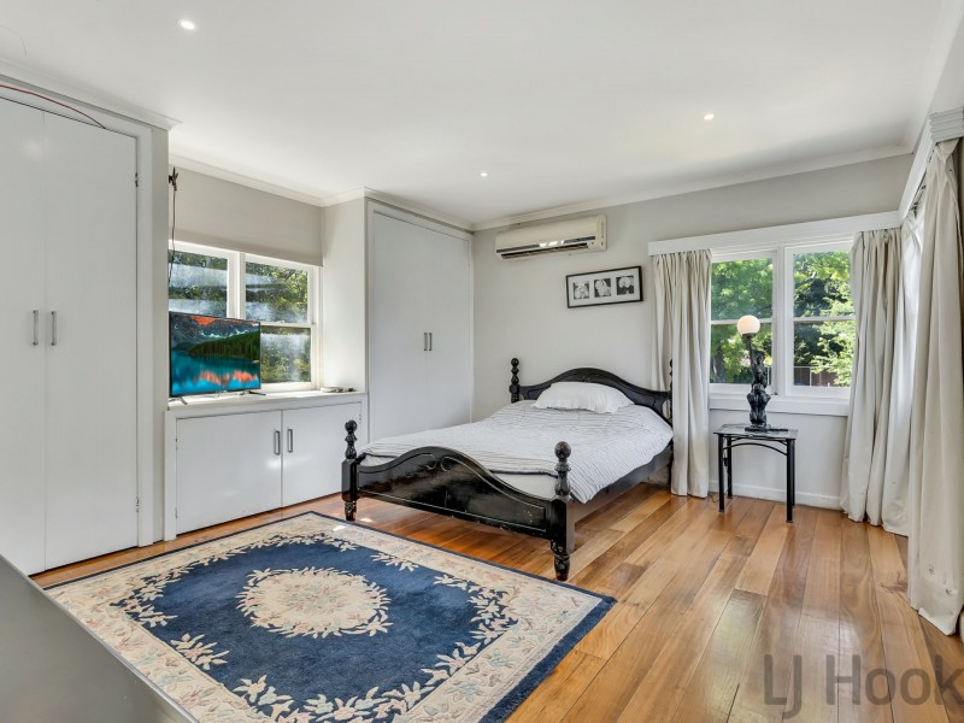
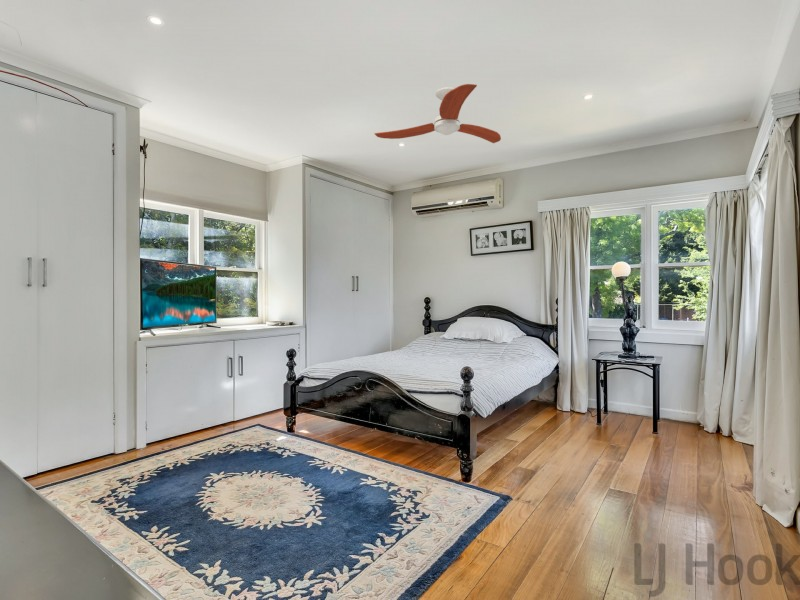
+ ceiling fan (439, 110)
